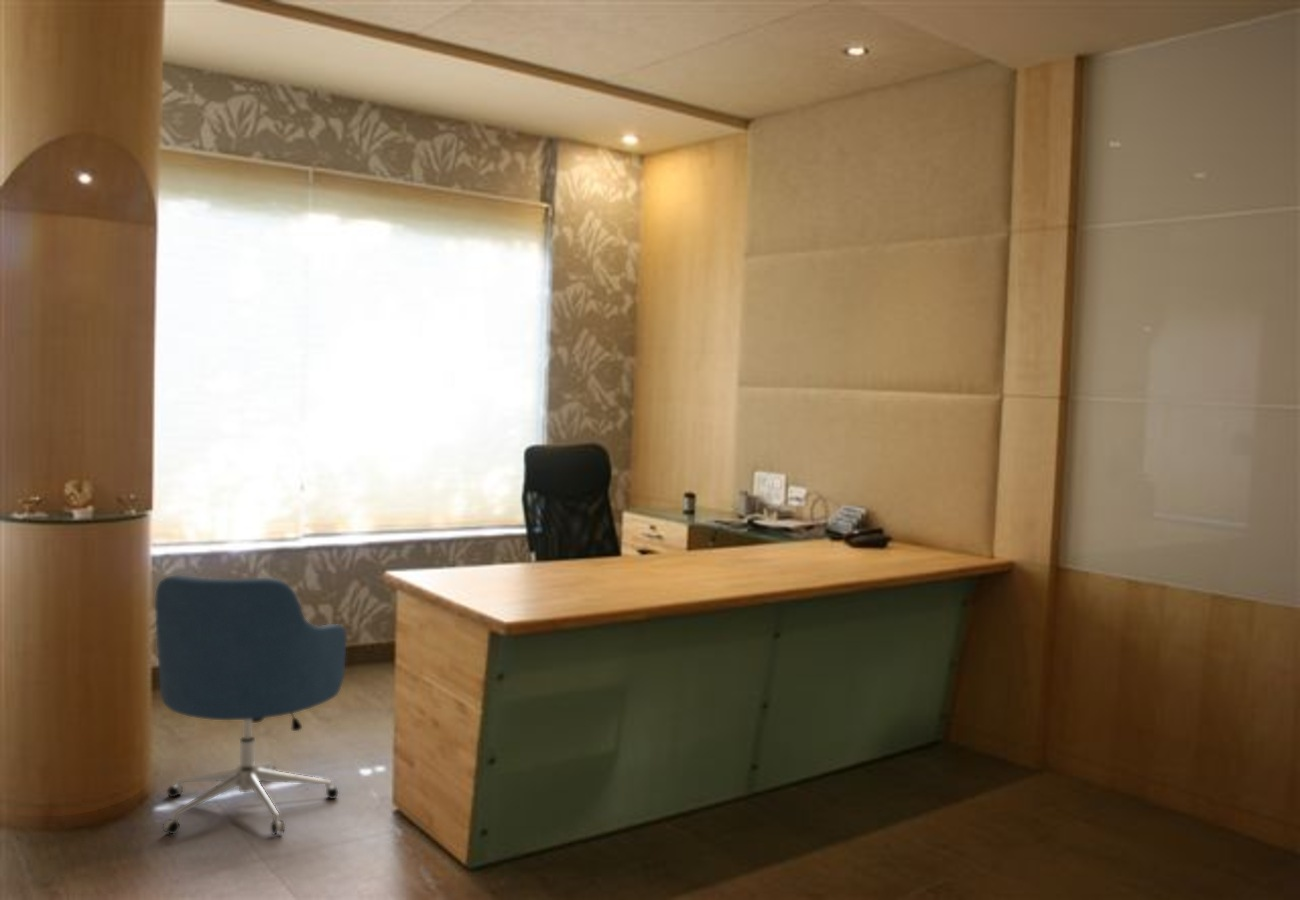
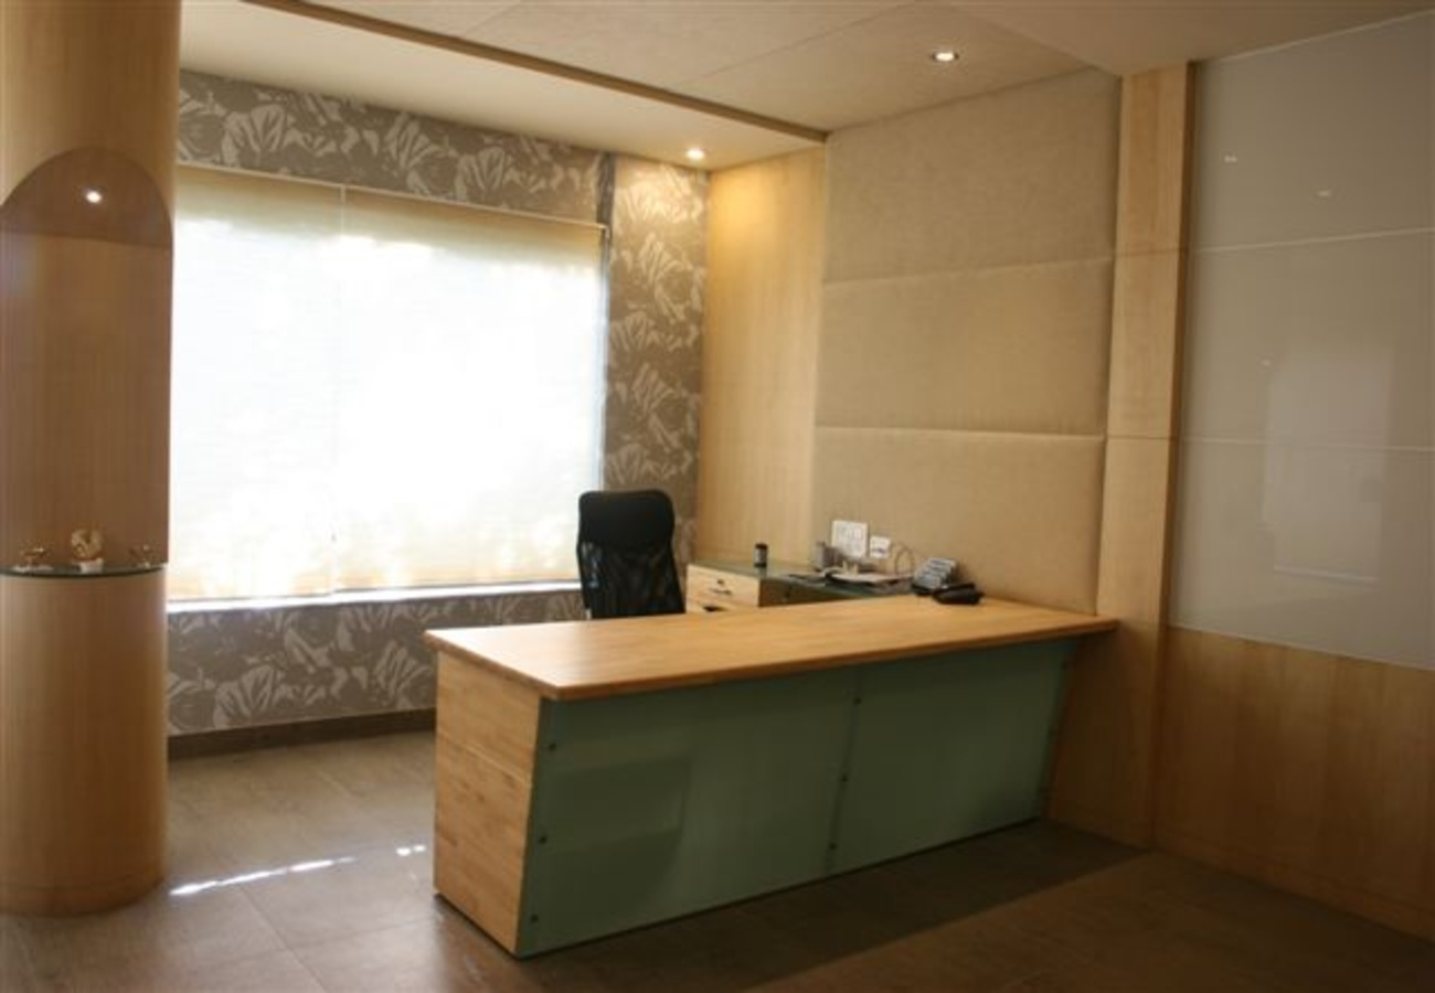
- chair (246, 687)
